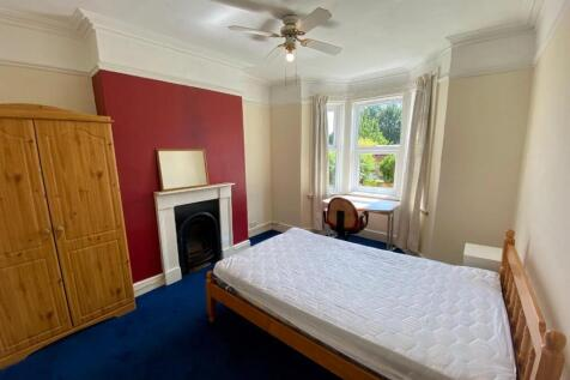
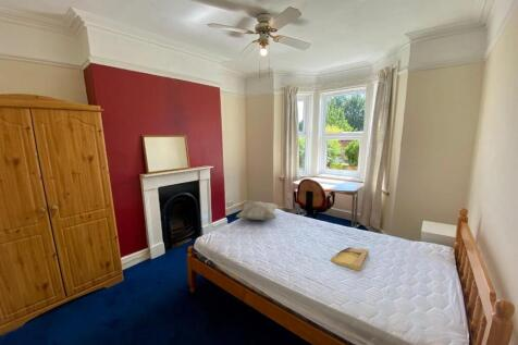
+ decorative pillow (258, 210)
+ tray (349, 256)
